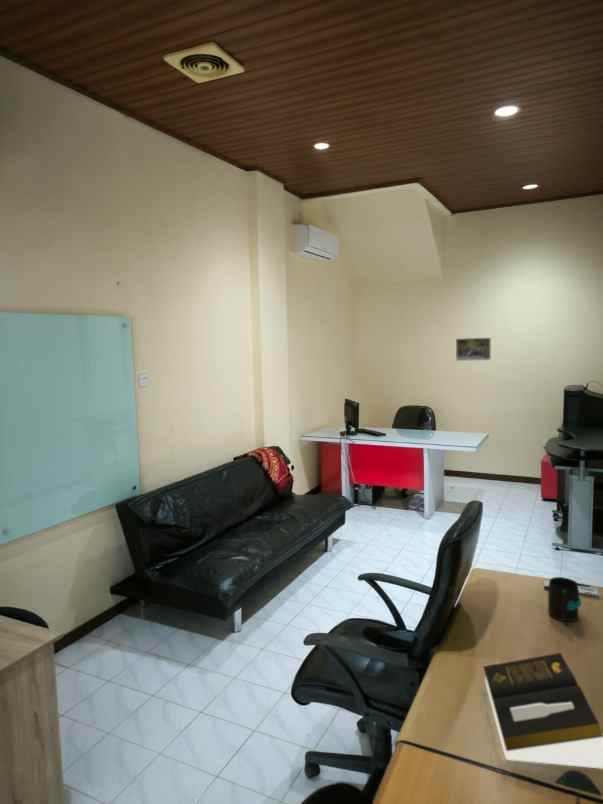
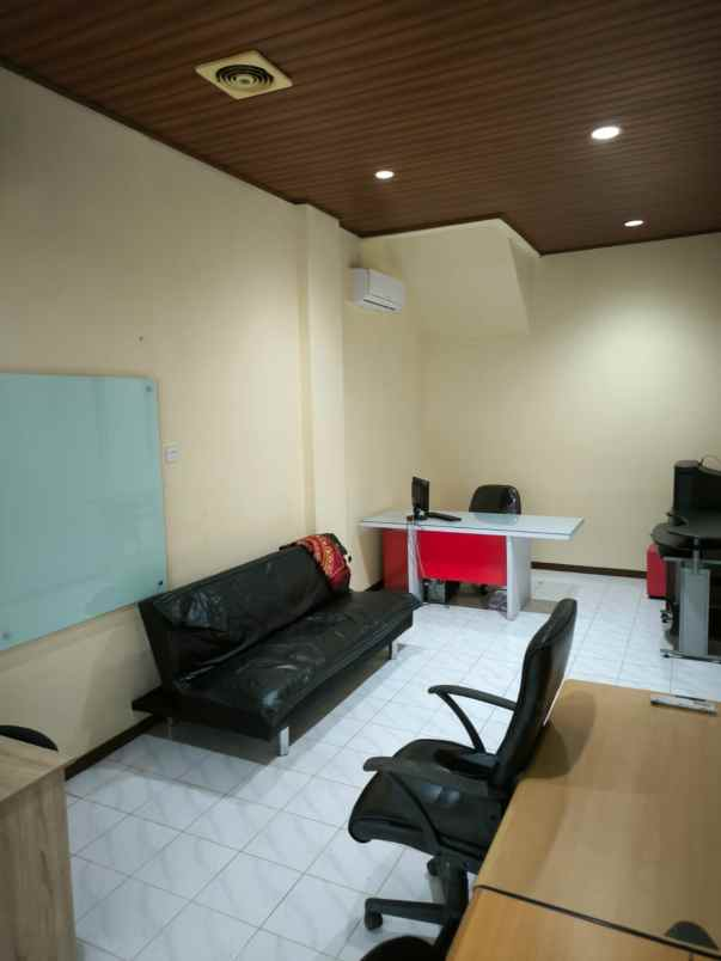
- book (535, 699)
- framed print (473, 349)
- mug (564, 601)
